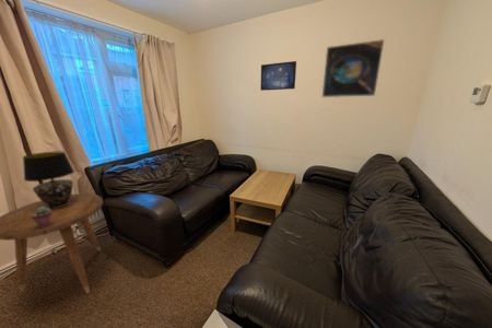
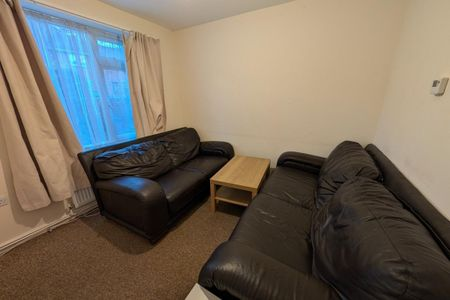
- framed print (350, 70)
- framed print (277, 77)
- table lamp (51, 179)
- potted succulent (42, 216)
- side table (65, 244)
